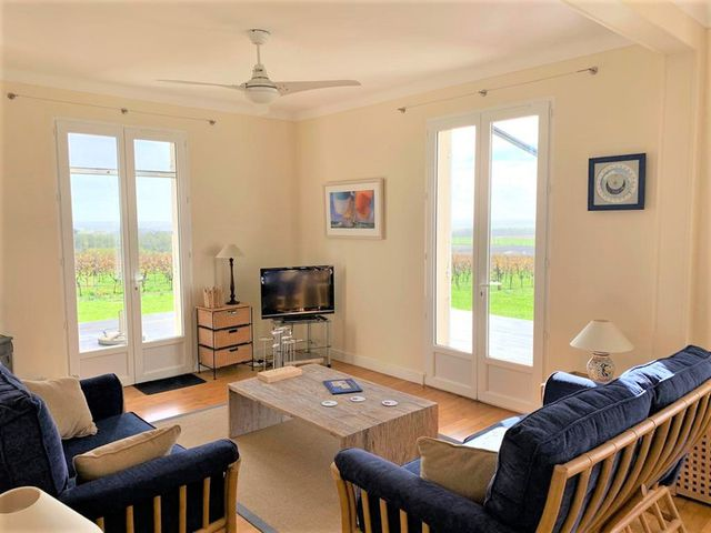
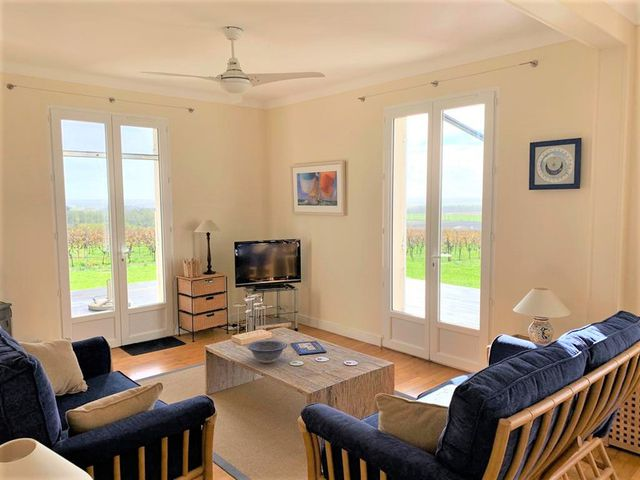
+ decorative bowl (267, 352)
